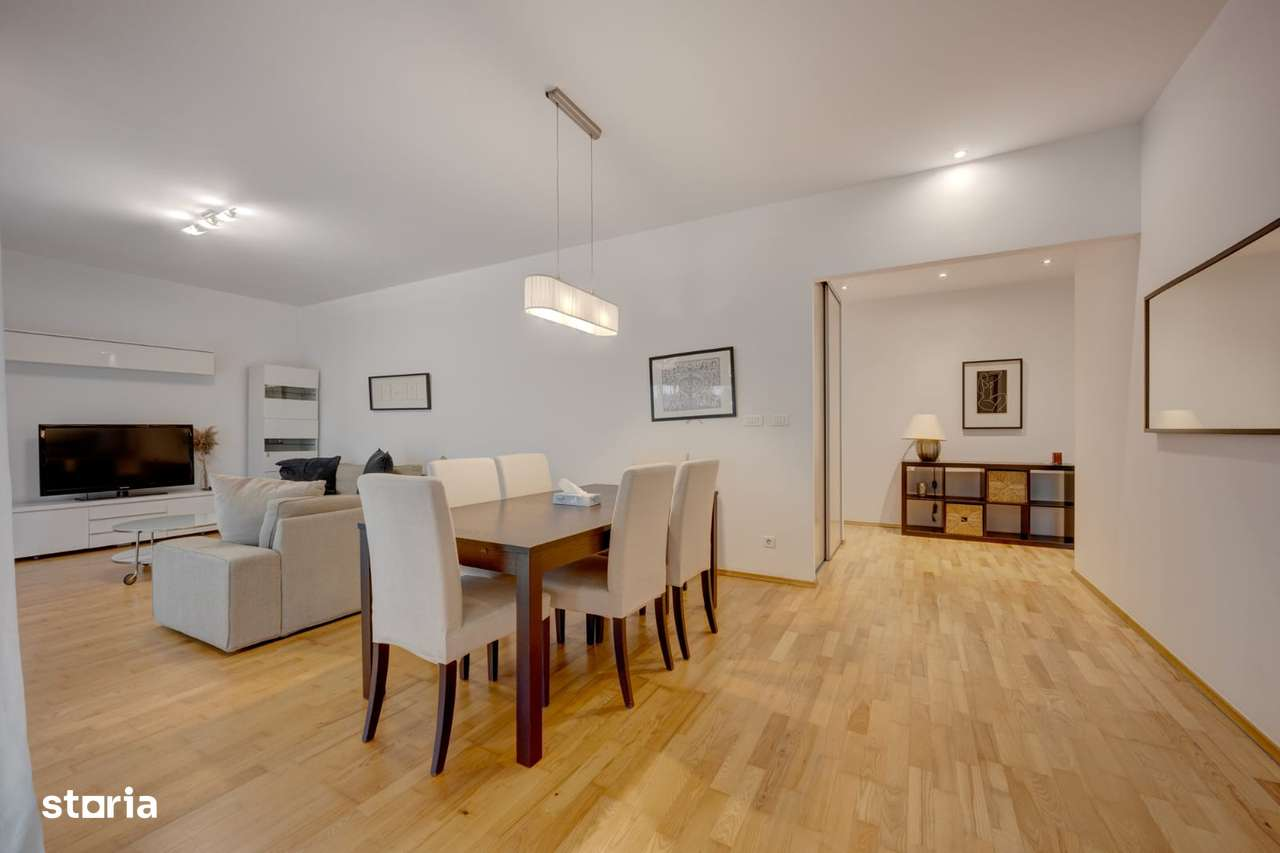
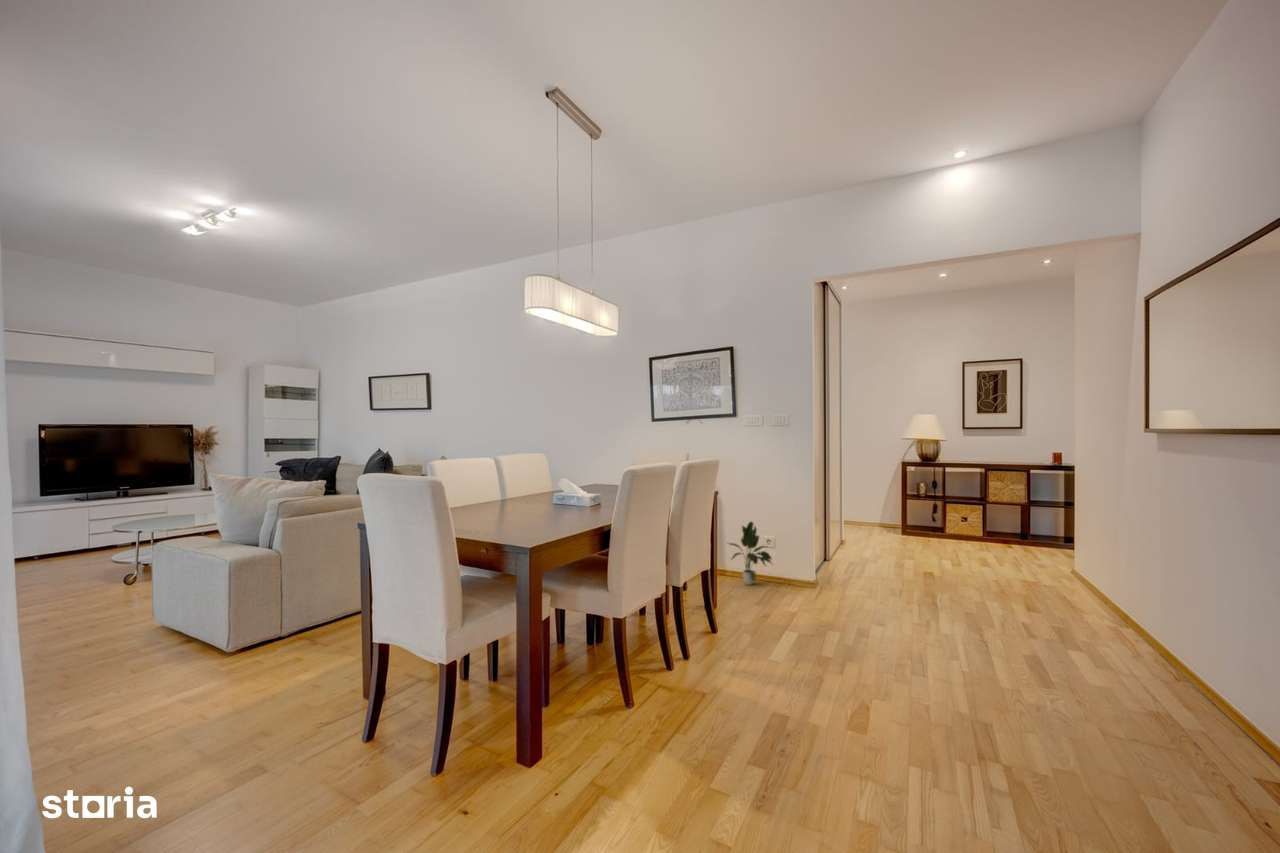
+ potted plant (749, 554)
